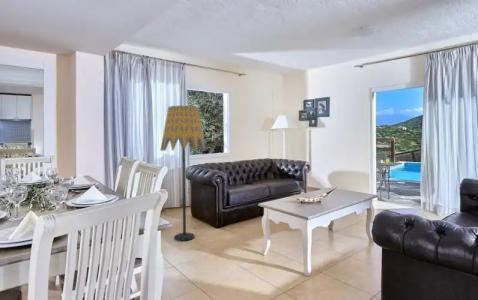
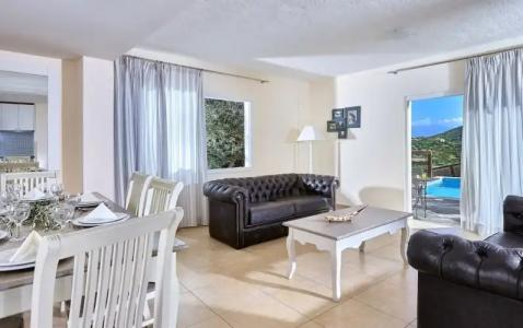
- floor lamp (183, 172)
